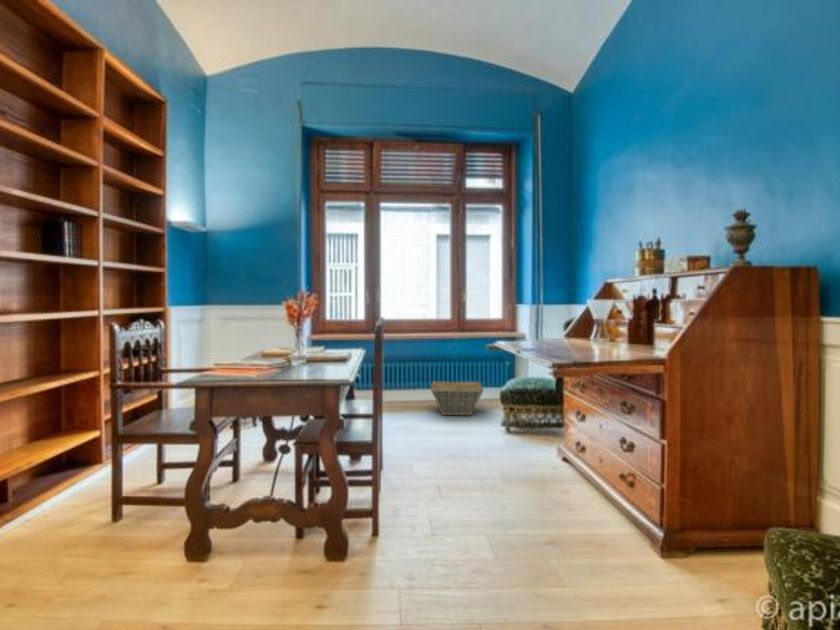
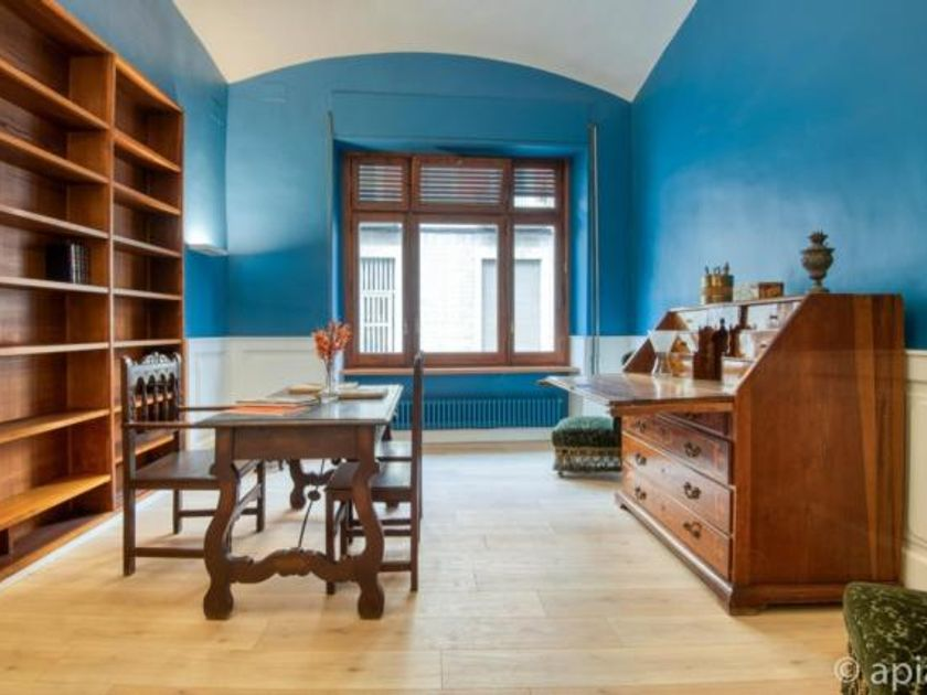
- basket (456, 398)
